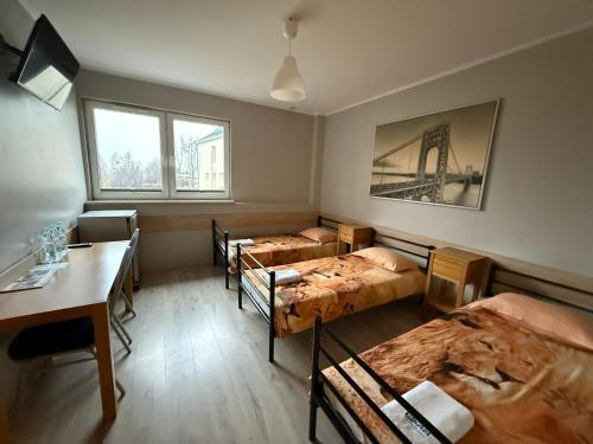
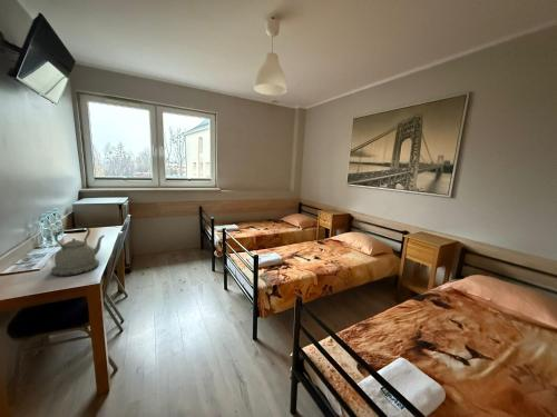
+ kettle (76, 247)
